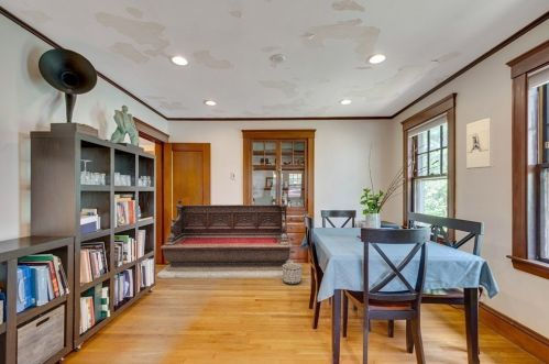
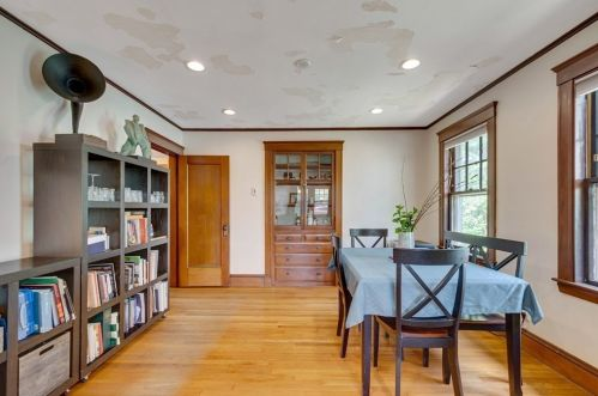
- wall sculpture (479, 144)
- bench (230, 234)
- planter (292, 274)
